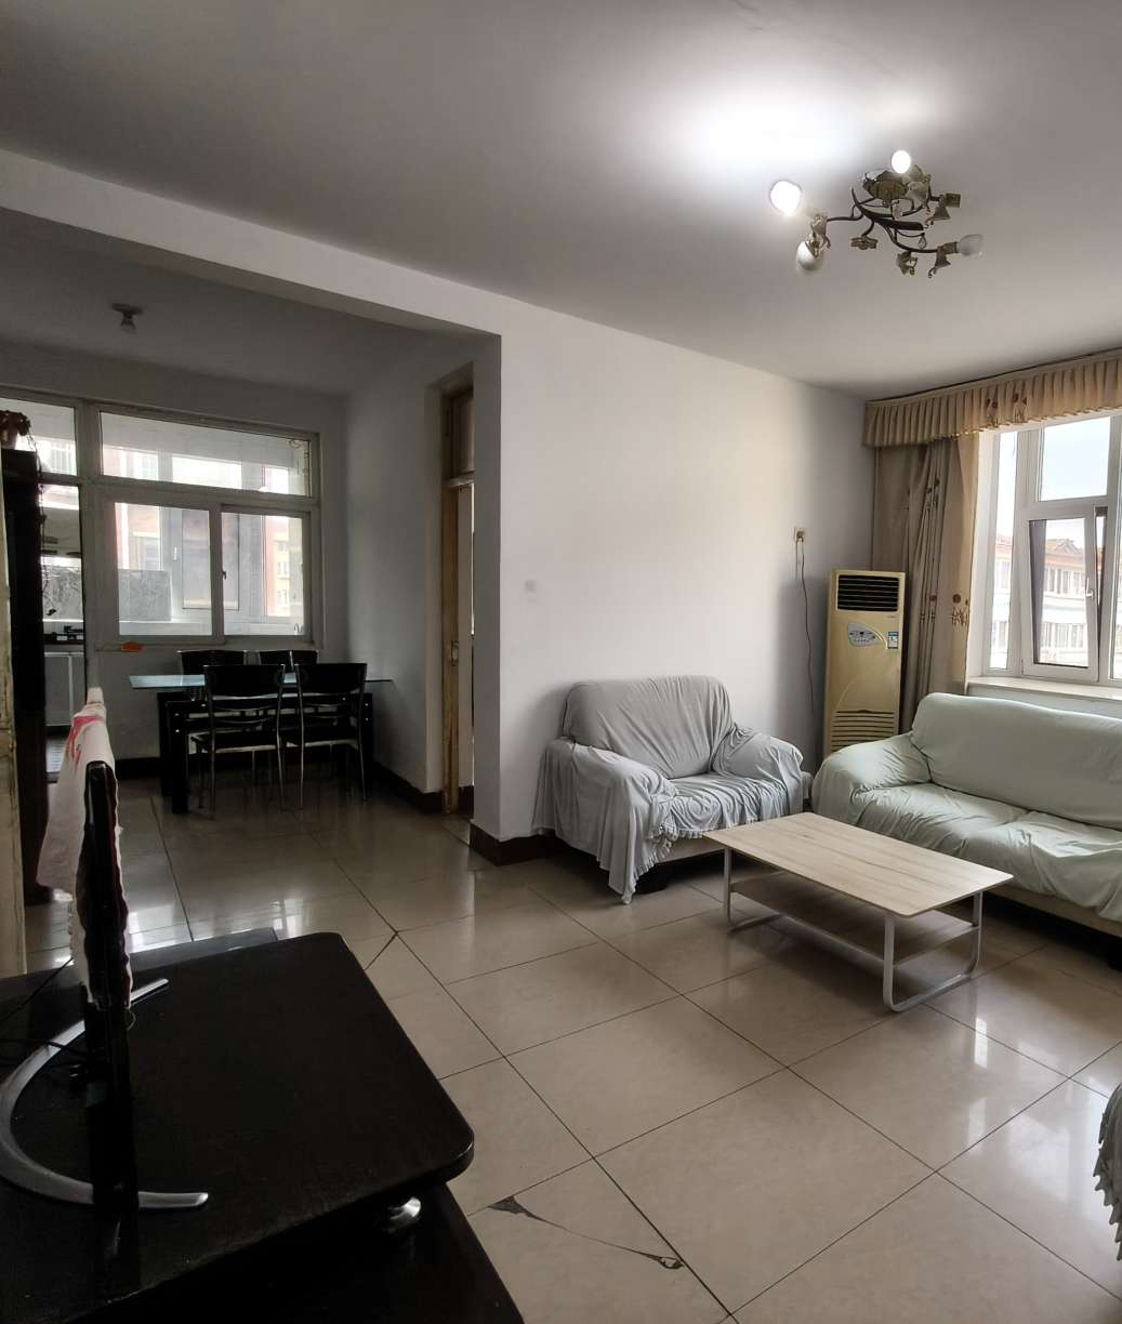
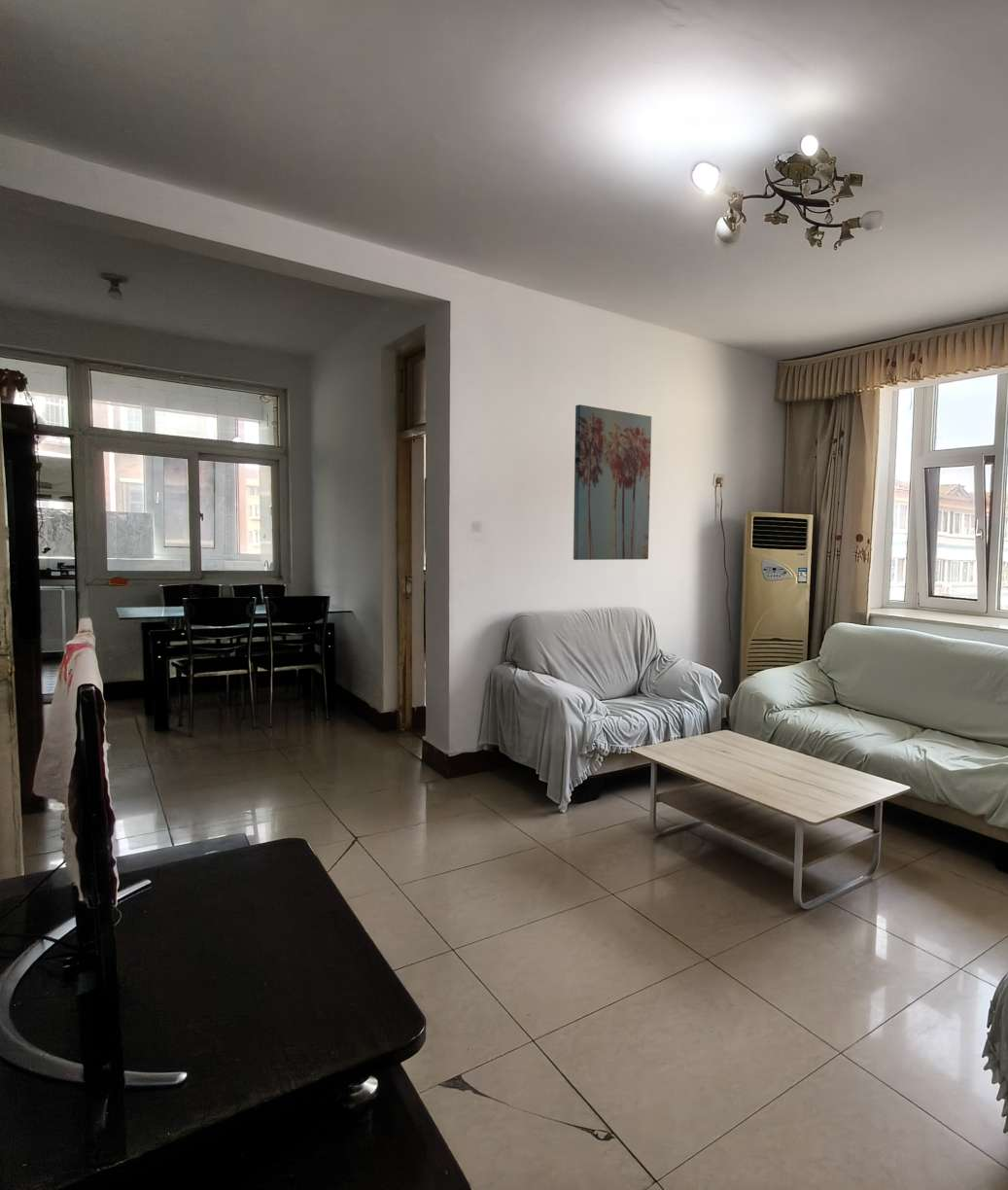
+ wall art (613, 485)
